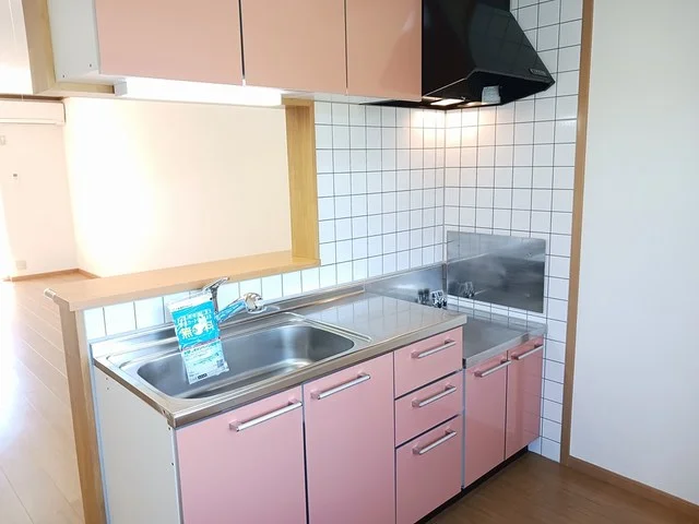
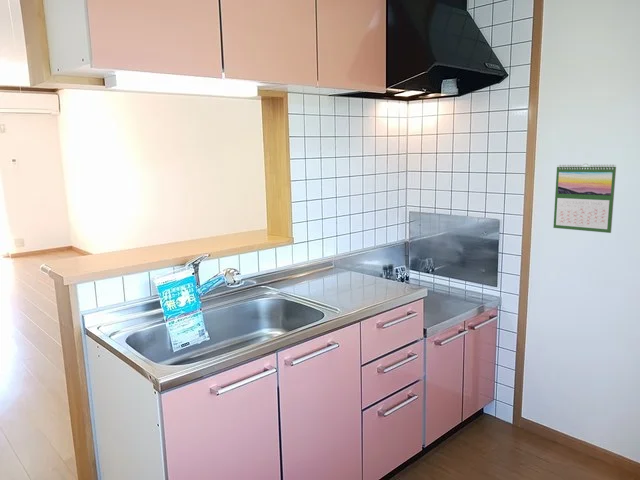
+ calendar (583, 197)
